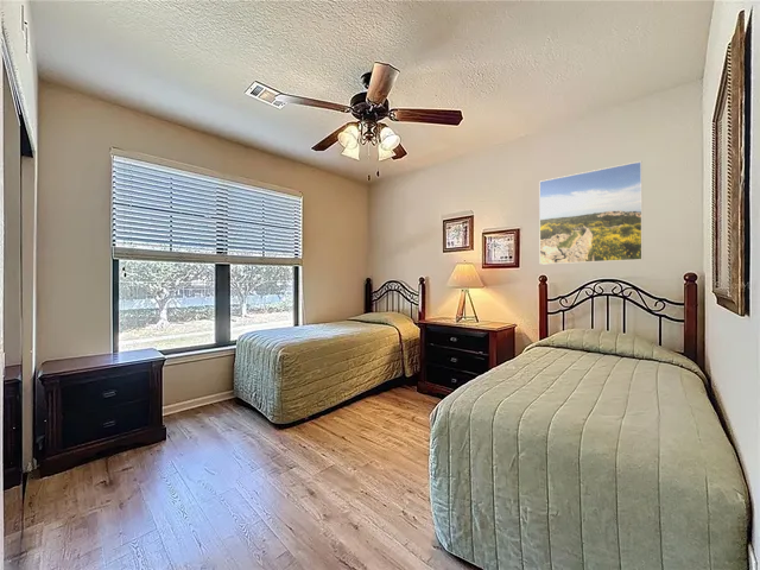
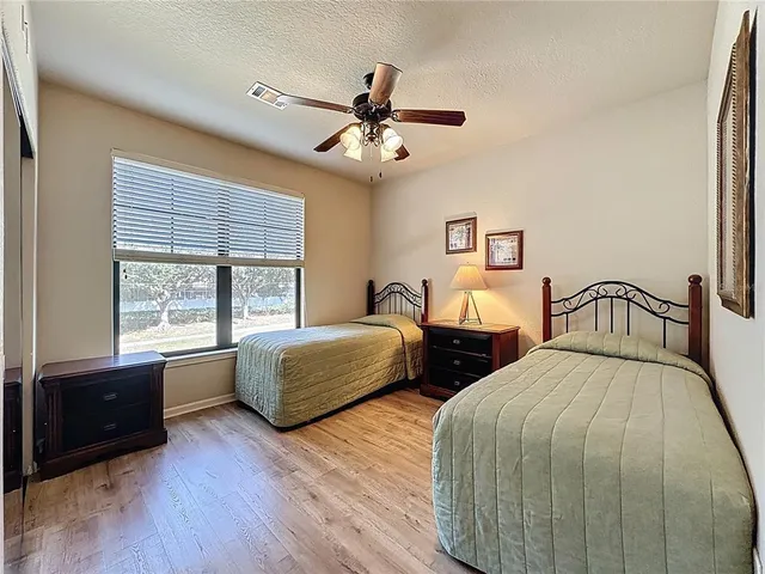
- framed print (587, 217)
